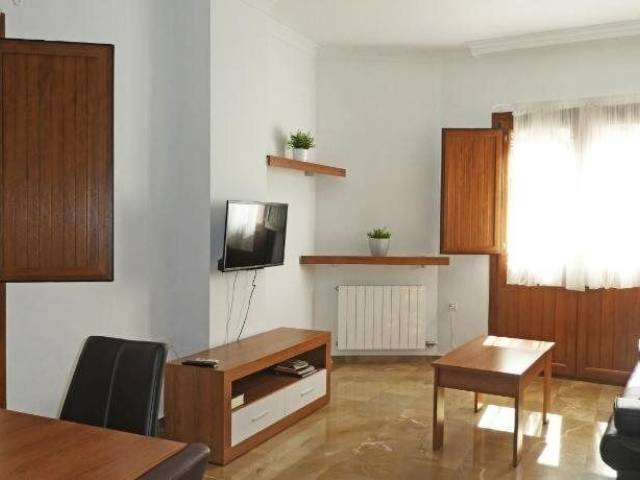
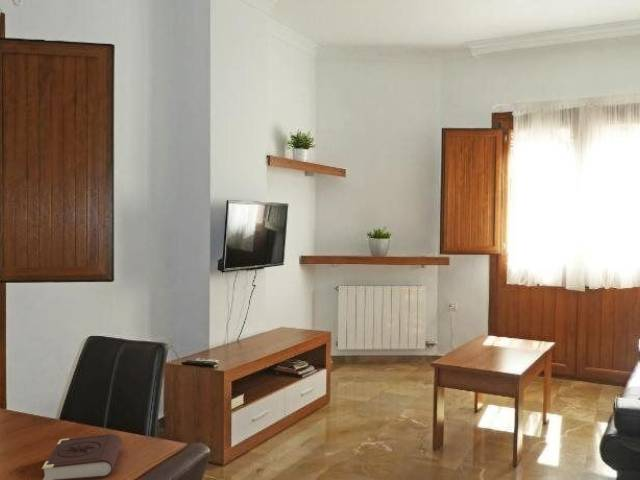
+ book (84, 456)
